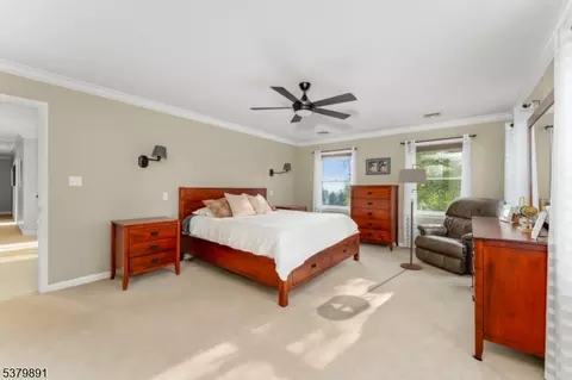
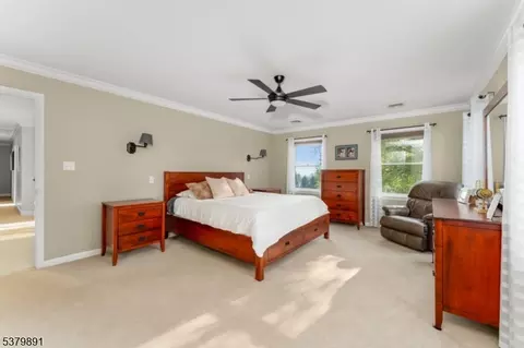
- floor lamp (412, 213)
